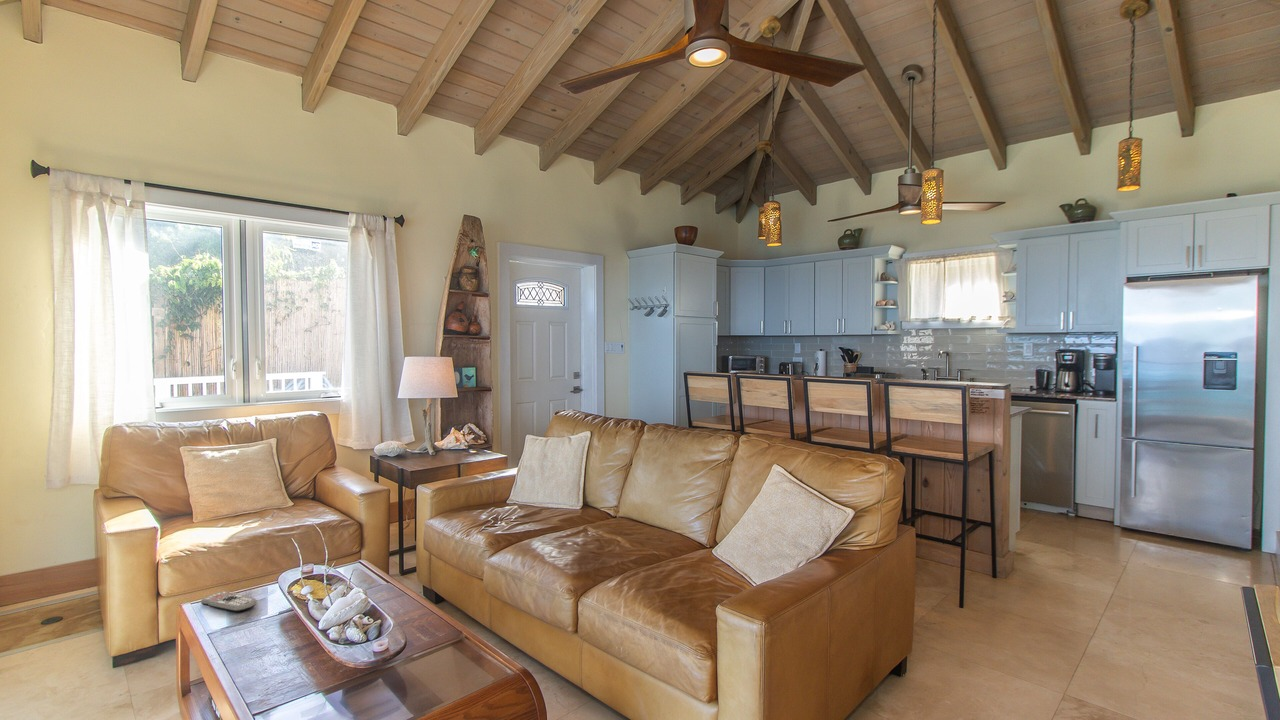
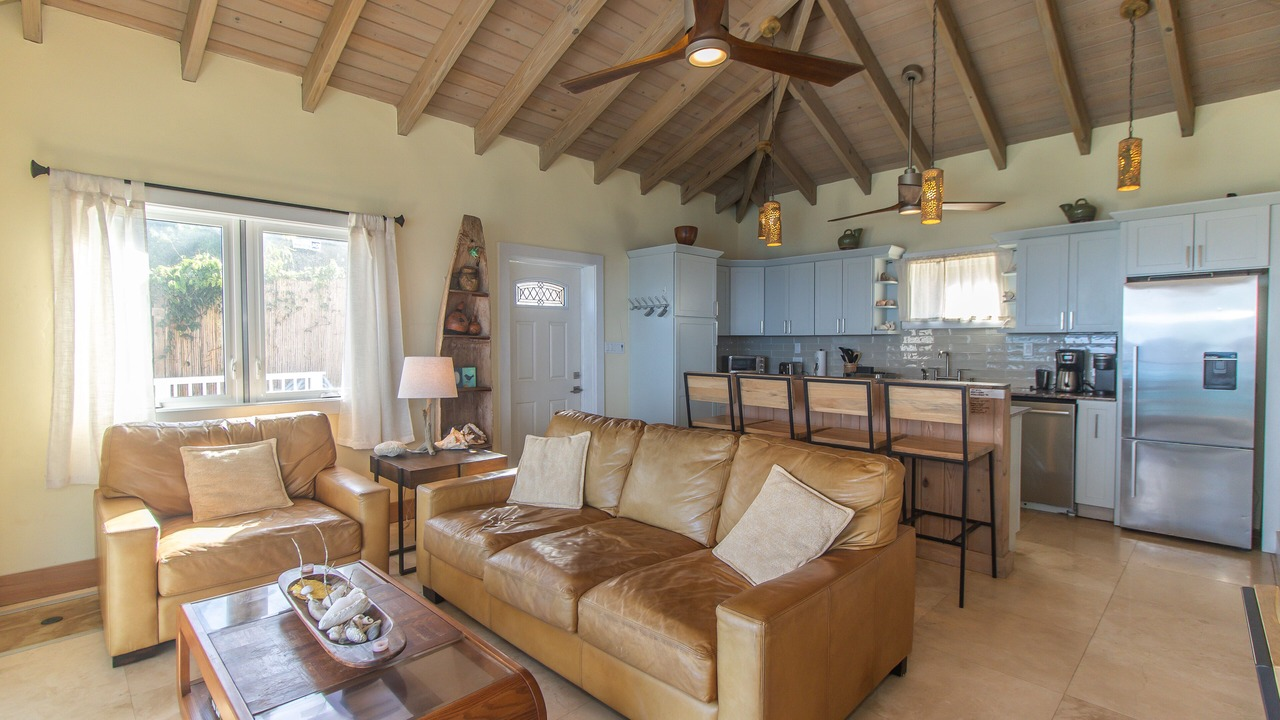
- remote control (230, 601)
